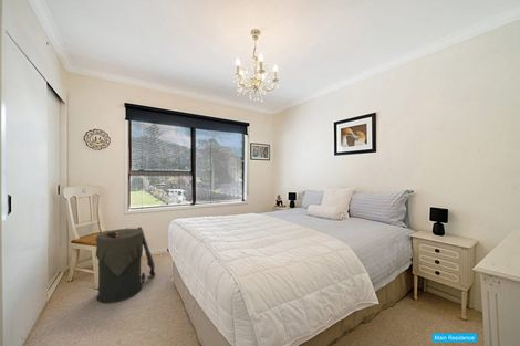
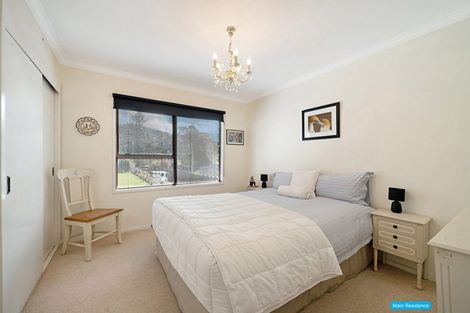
- laundry basket (126, 259)
